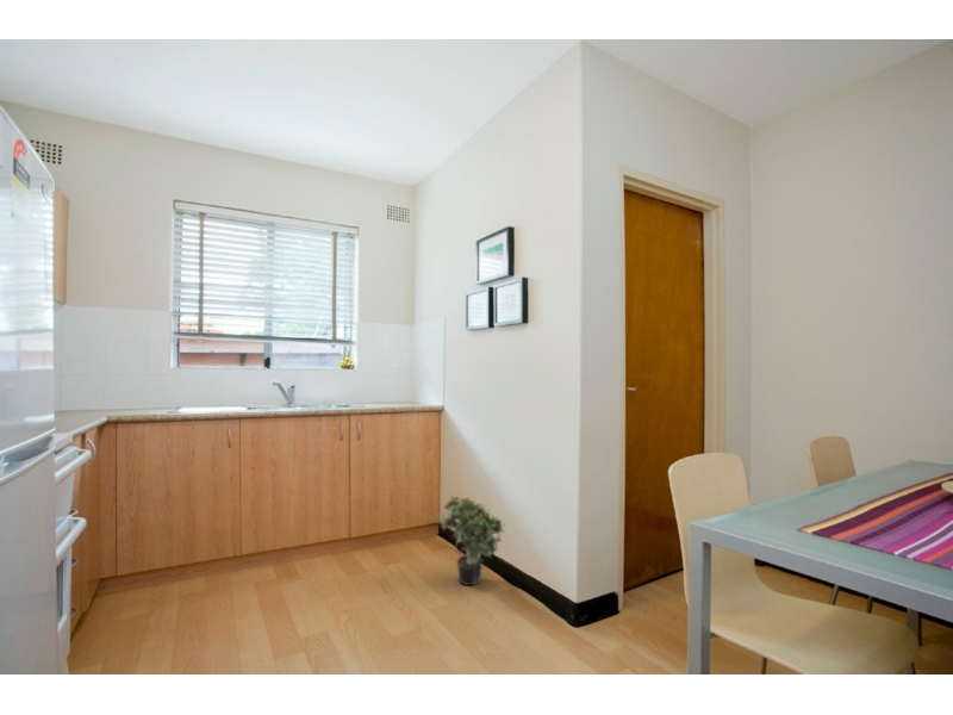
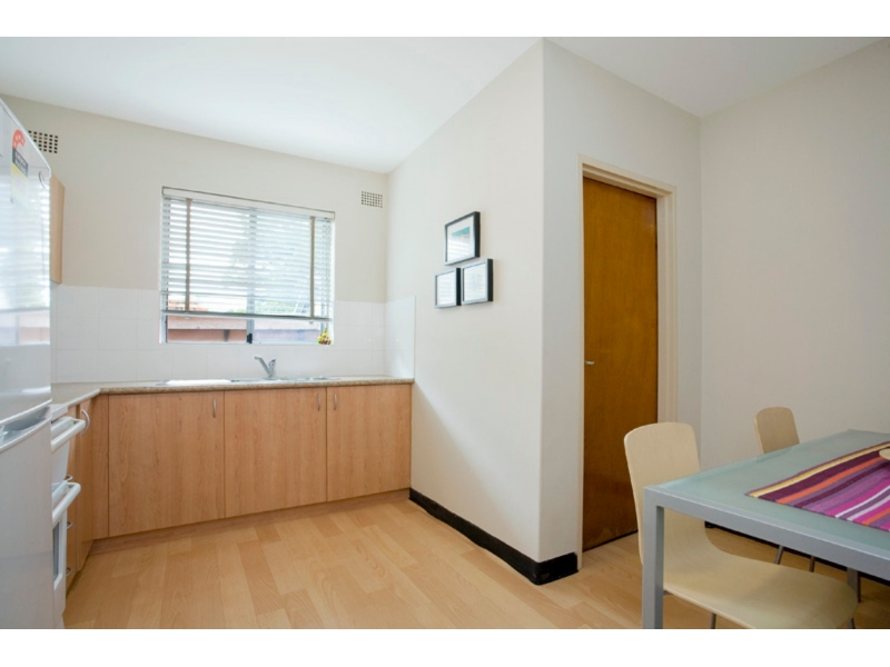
- potted plant (466, 540)
